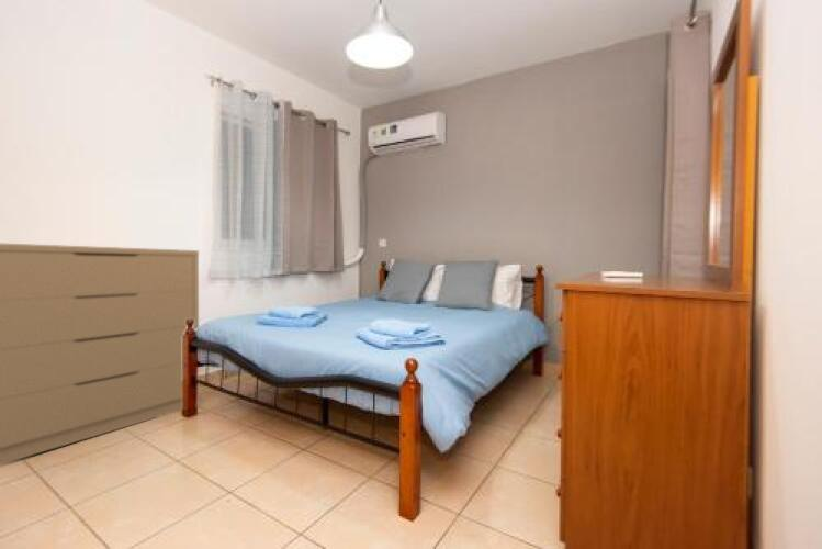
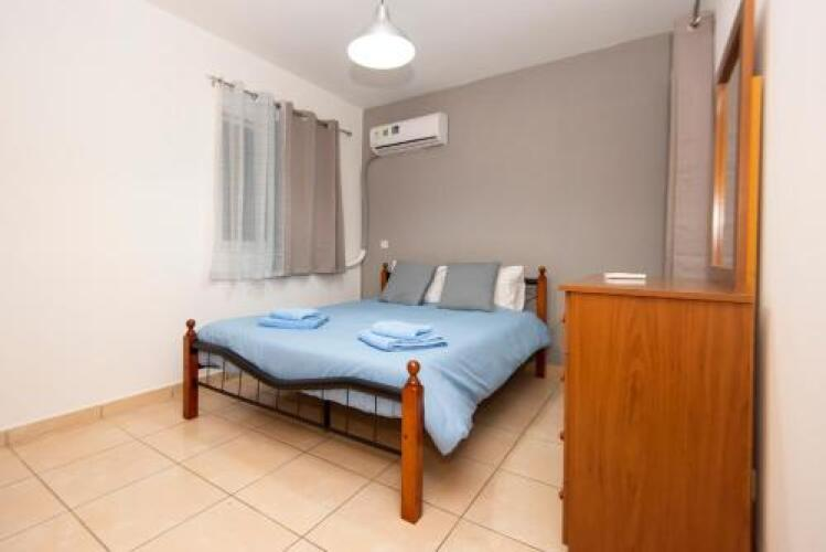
- dresser (95, 337)
